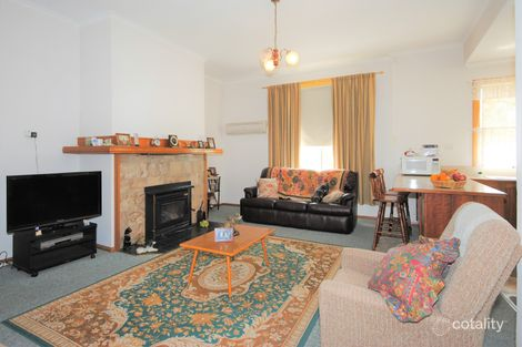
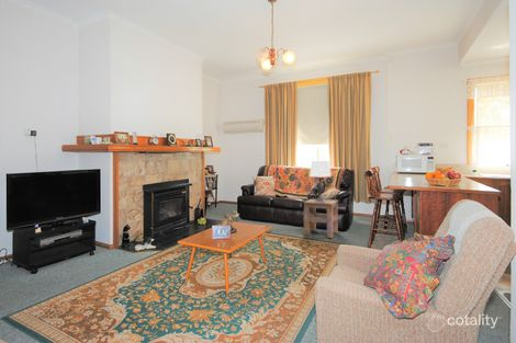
+ side table (321, 217)
+ lamp (319, 181)
